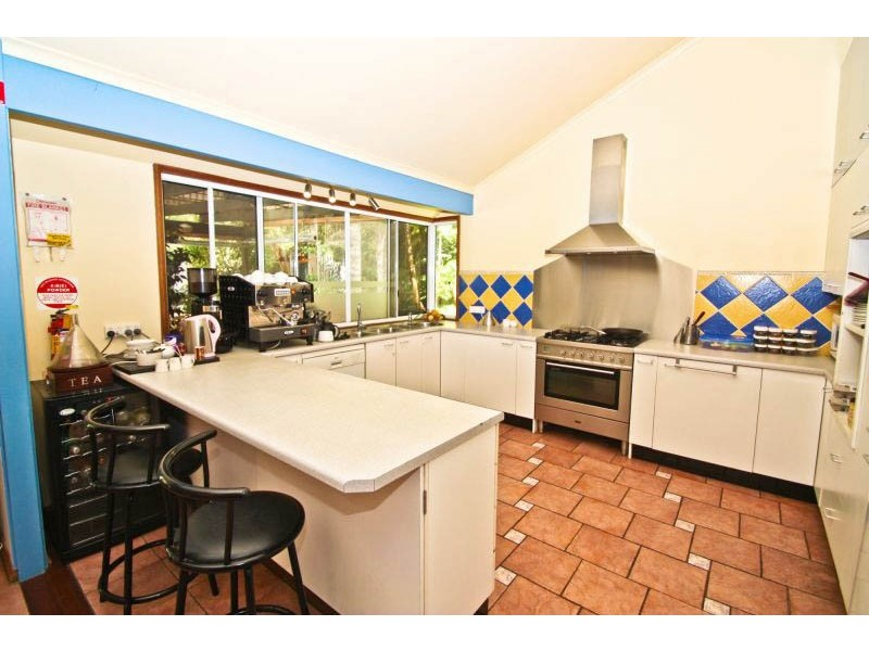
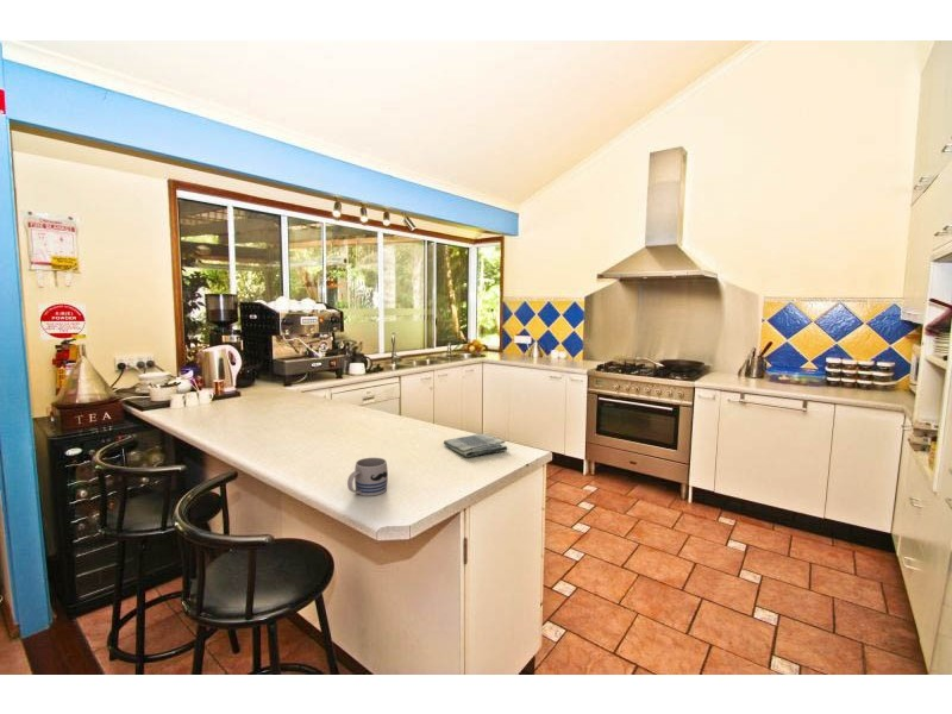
+ mug (367, 477)
+ dish towel (475, 443)
